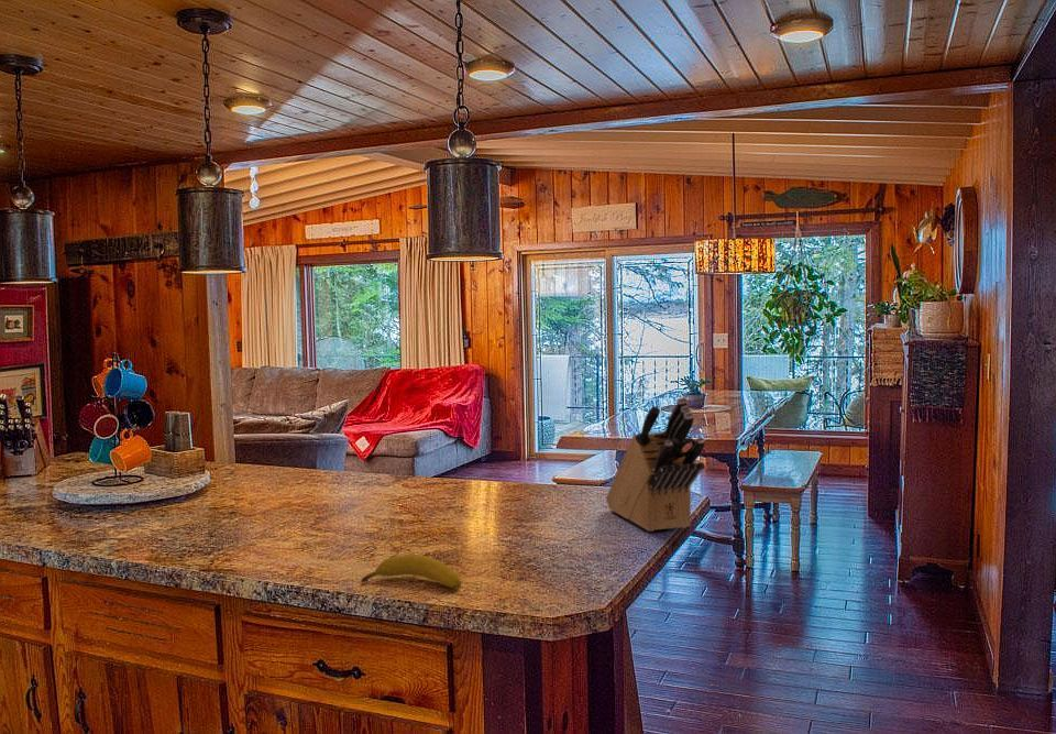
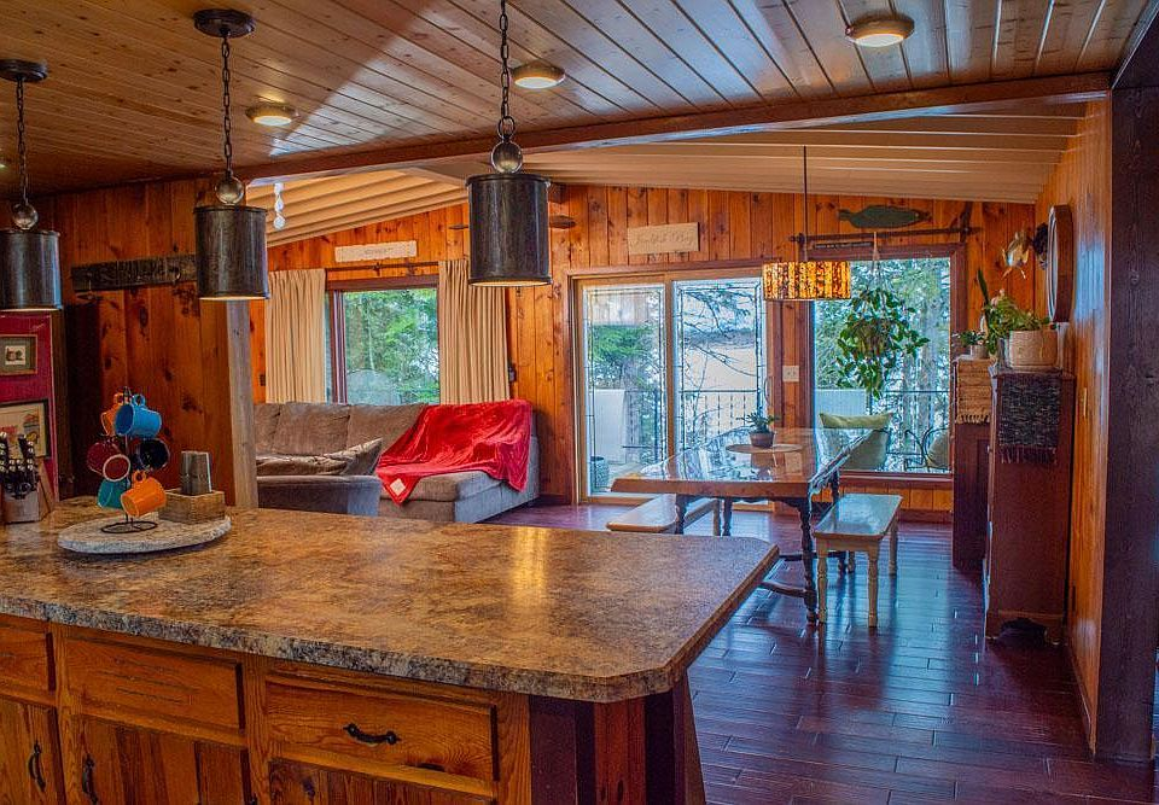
- knife block (652, 458)
- fruit (417, 569)
